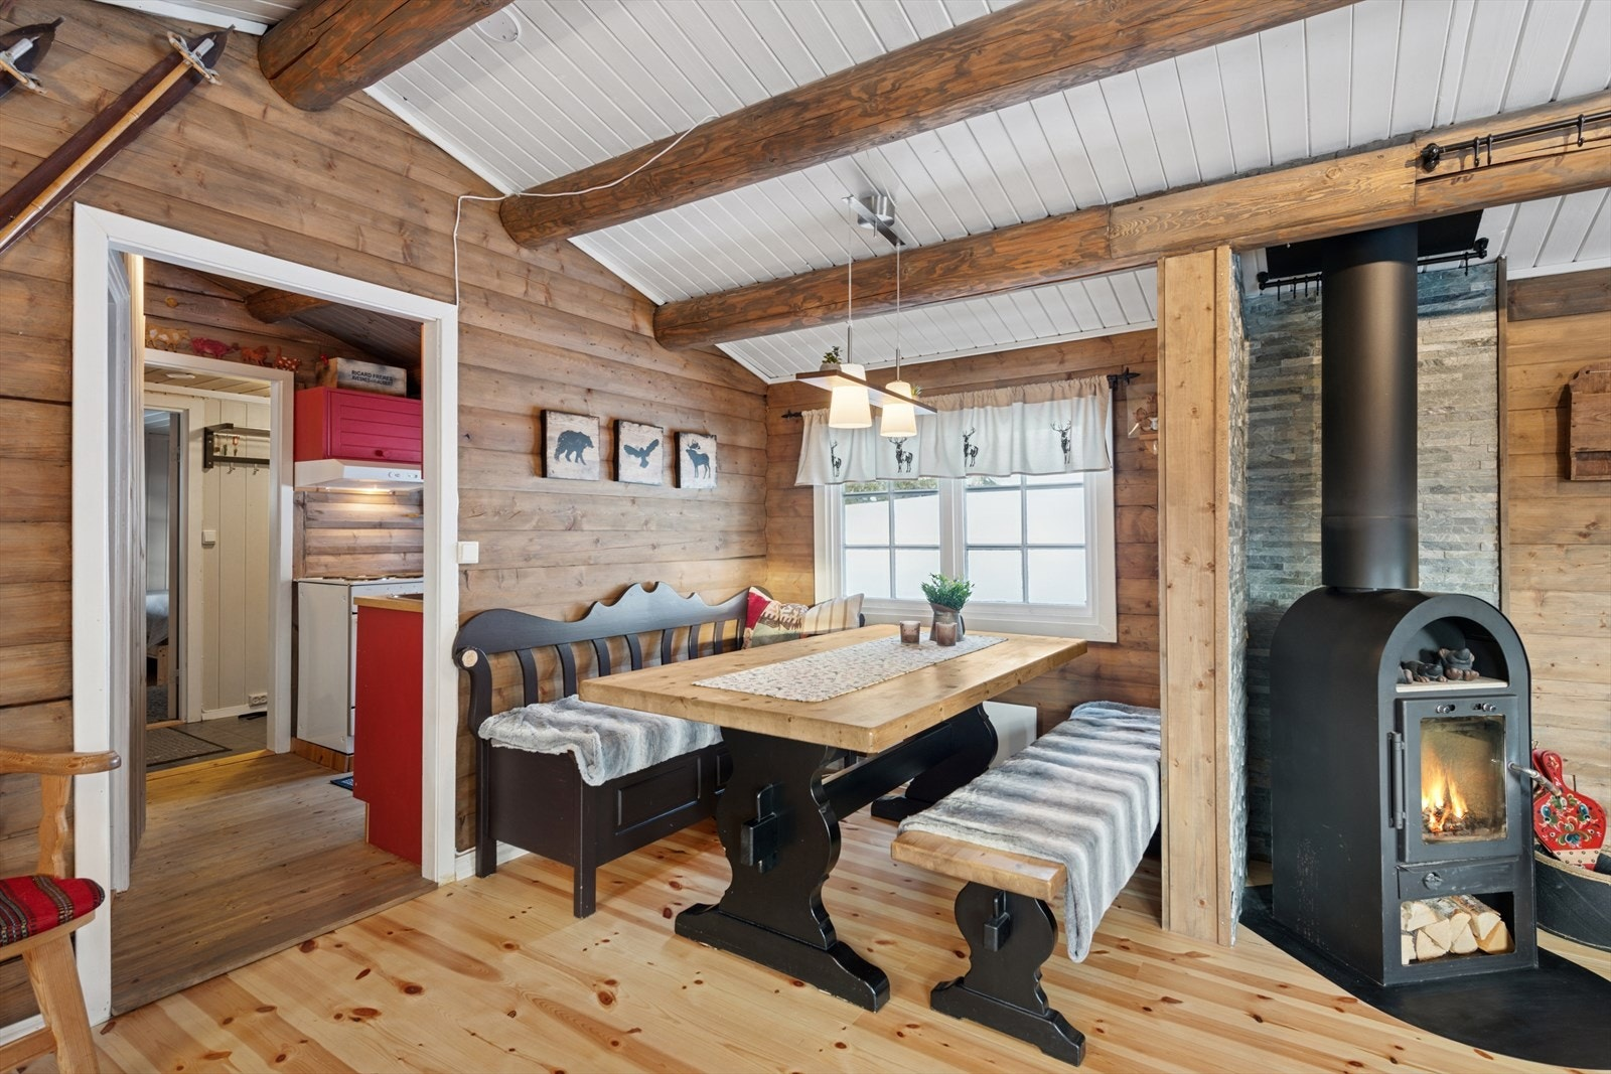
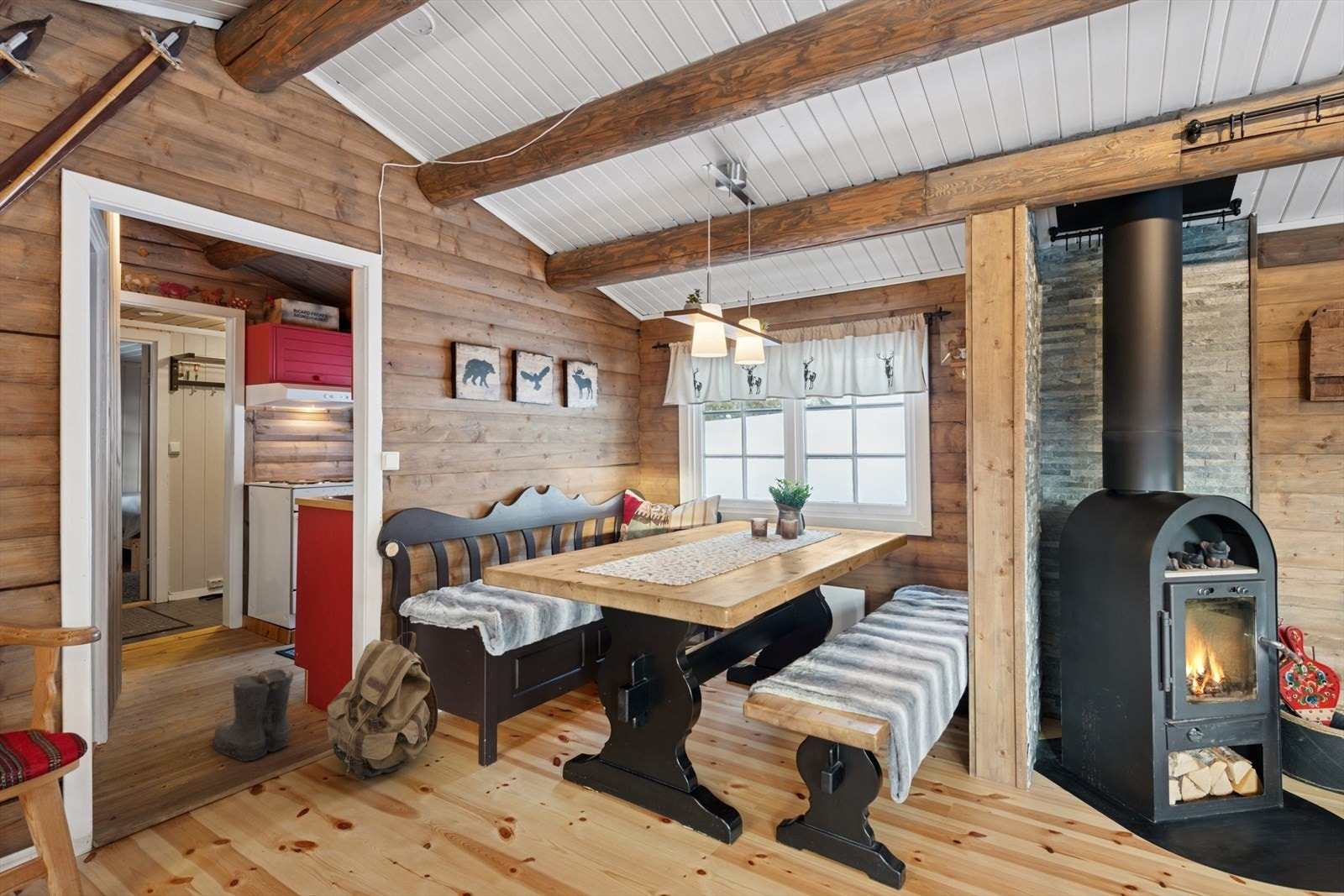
+ boots (255, 707)
+ backpack (382, 695)
